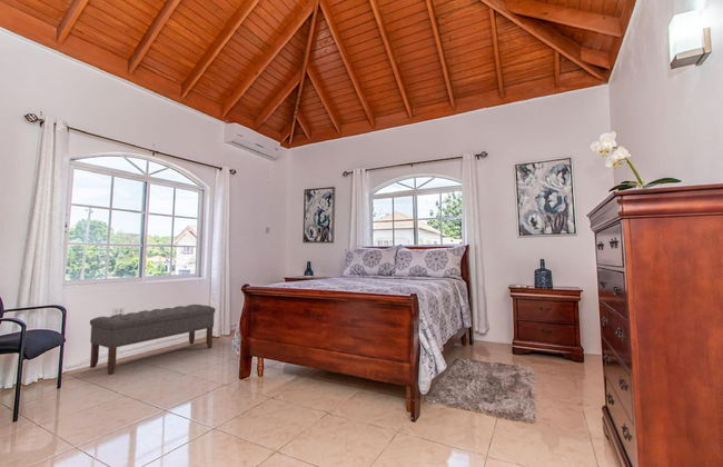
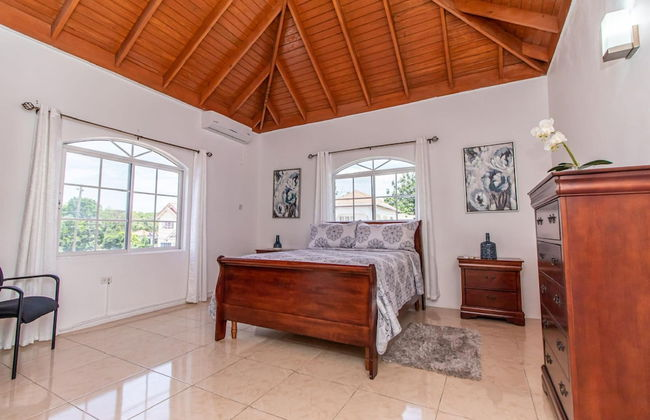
- bench (158, 332)
